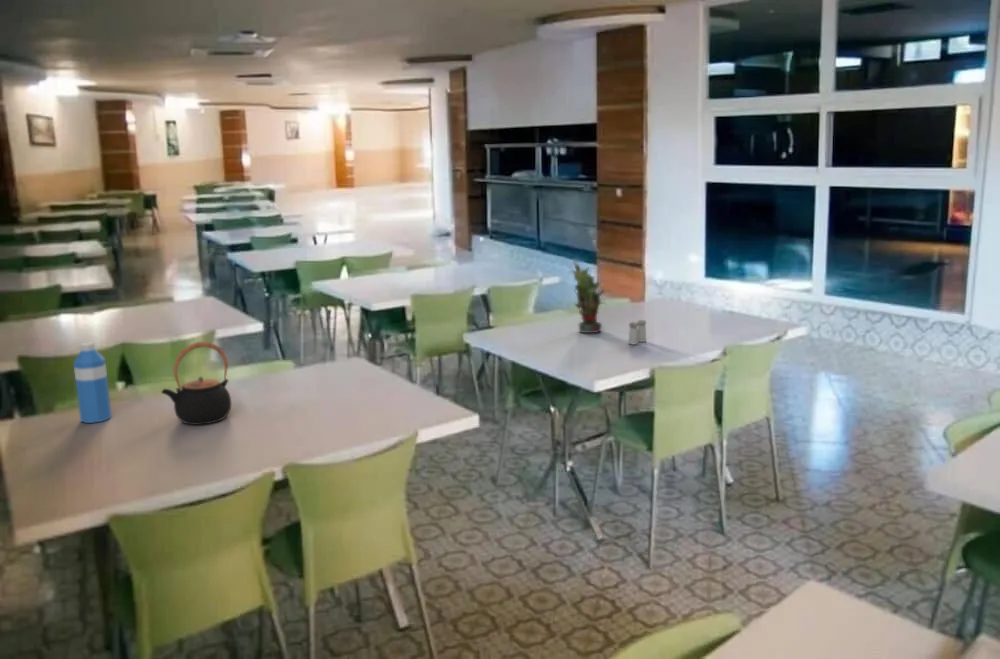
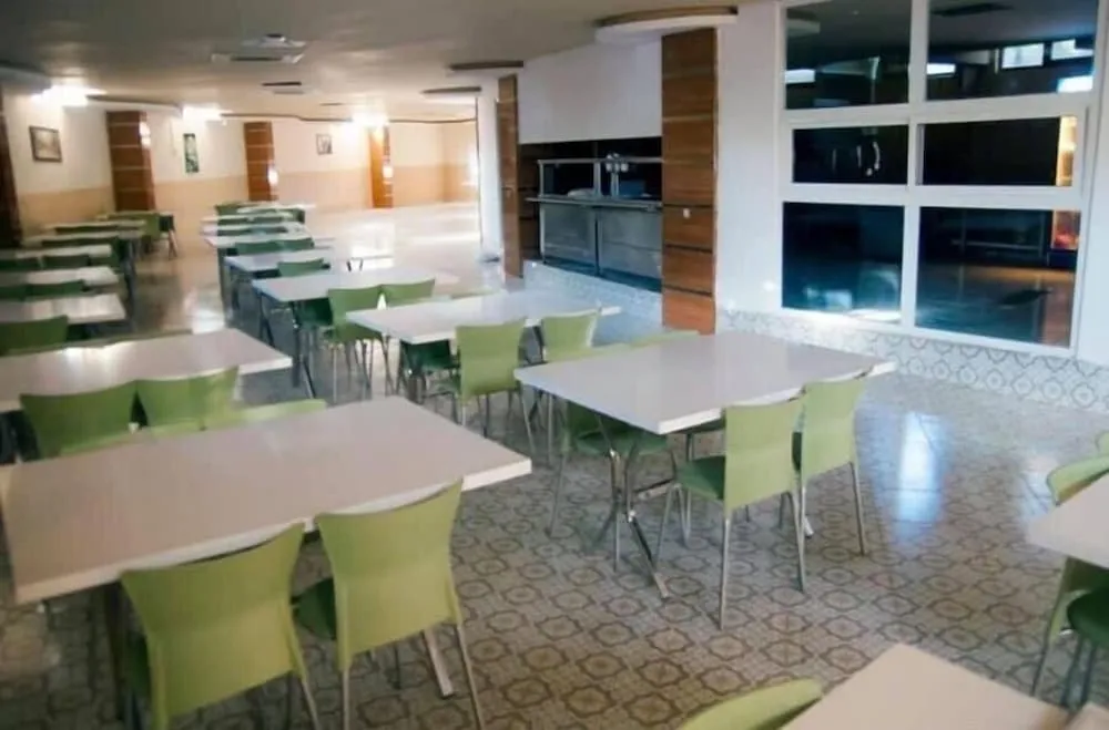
- potted plant (587, 296)
- salt and pepper shaker (637, 331)
- teapot (195, 382)
- water bottle (91, 381)
